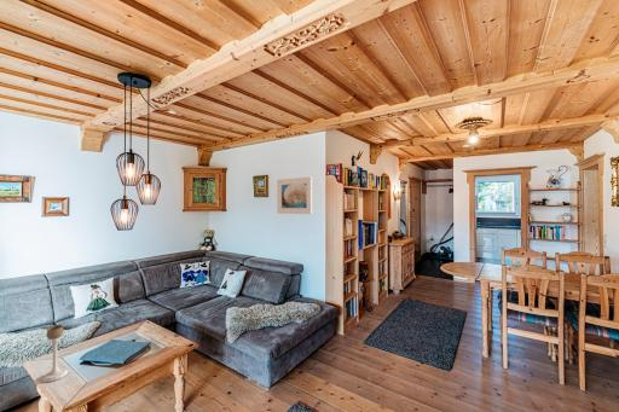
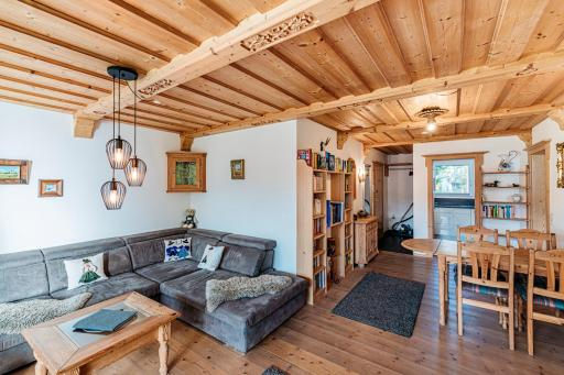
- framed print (294, 196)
- candle holder (54, 350)
